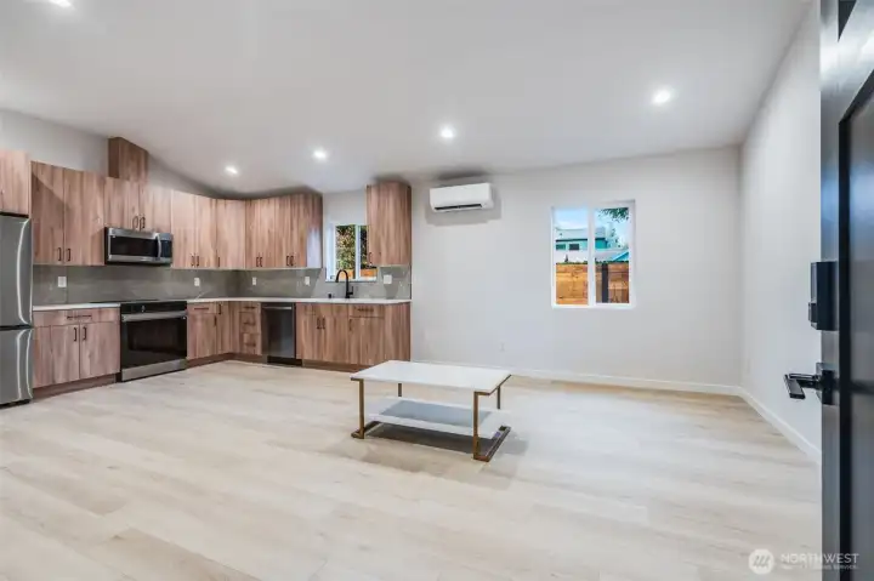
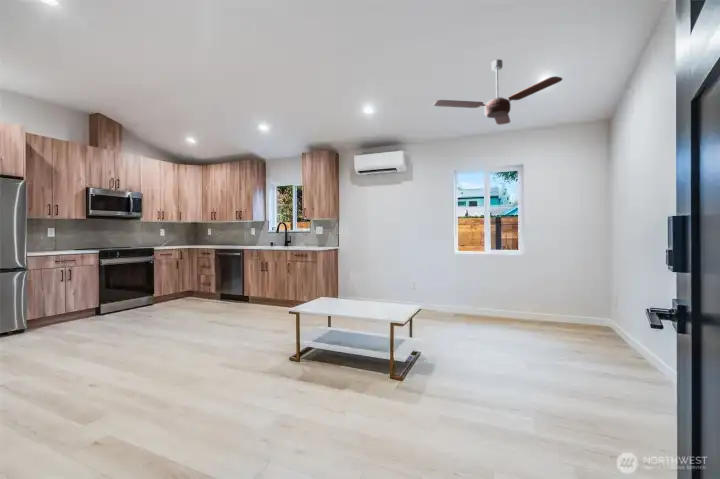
+ ceiling fan (496, 92)
